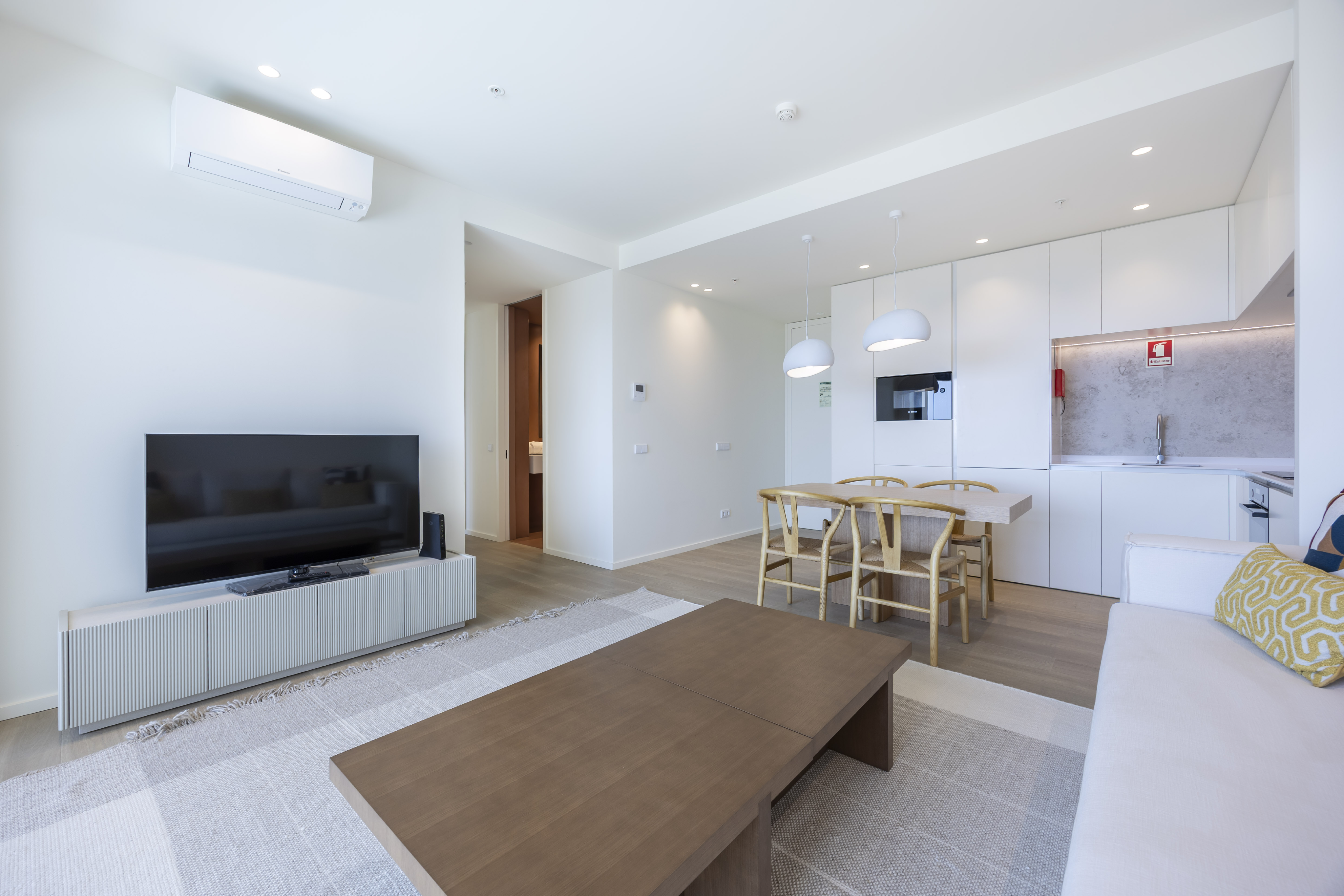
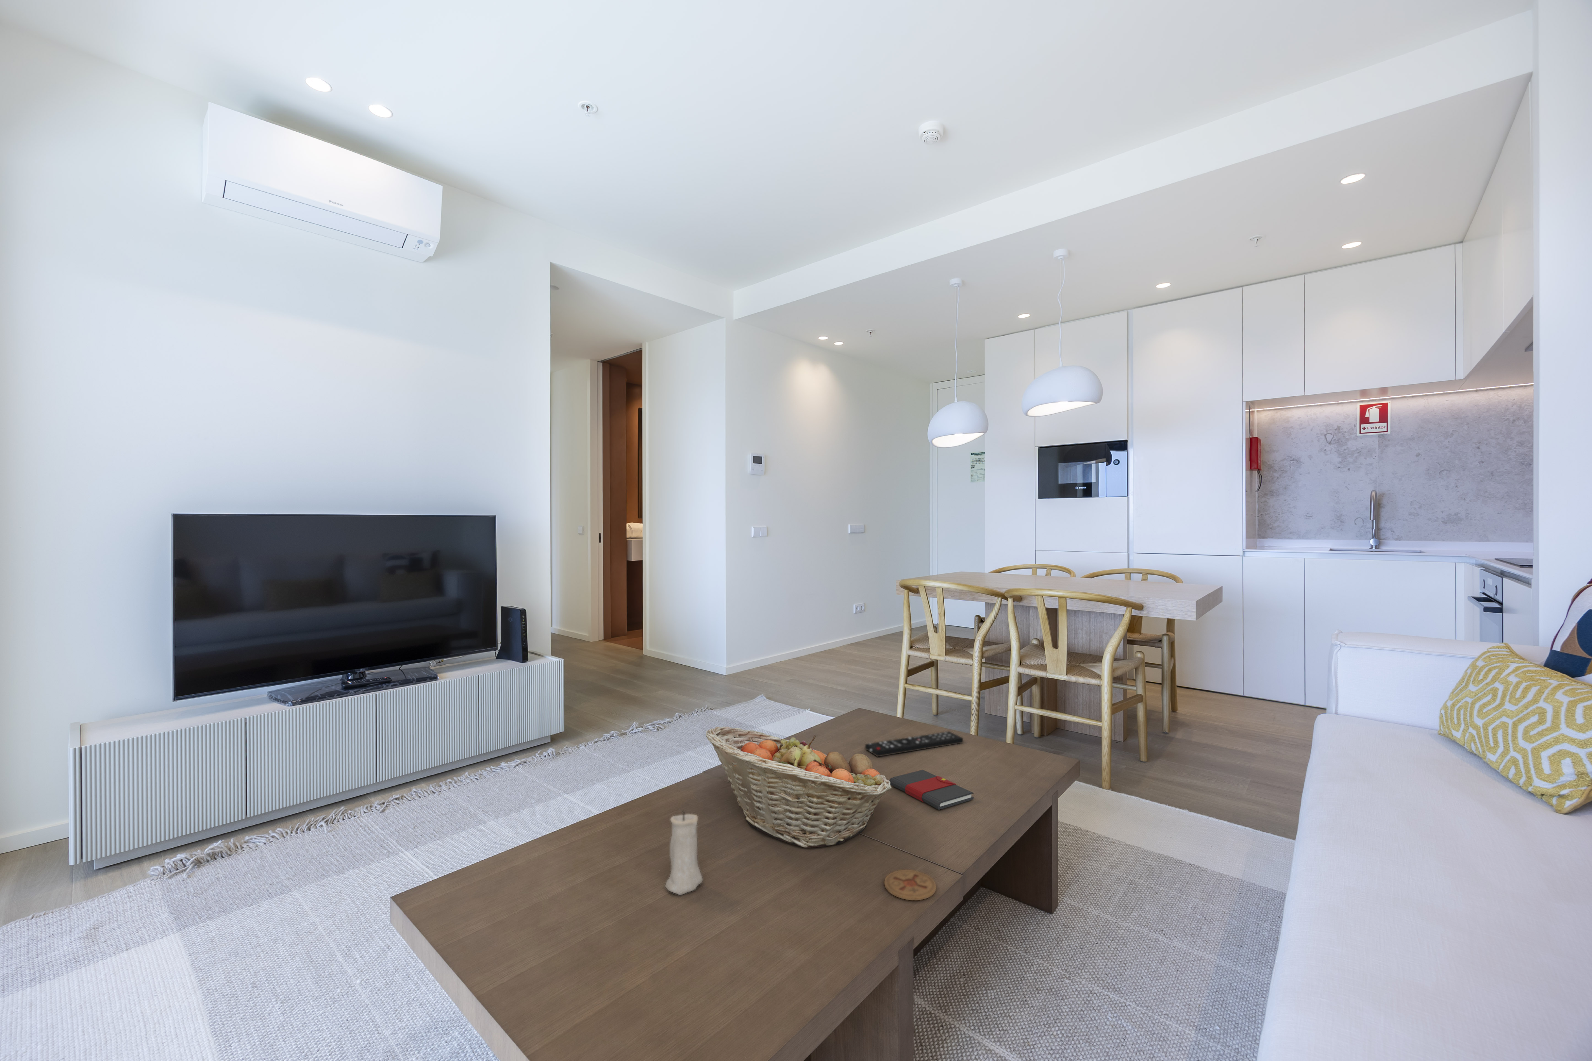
+ fruit basket (795, 773)
+ book (931, 787)
+ coaster (910, 885)
+ remote control (914, 742)
+ candle (683, 848)
